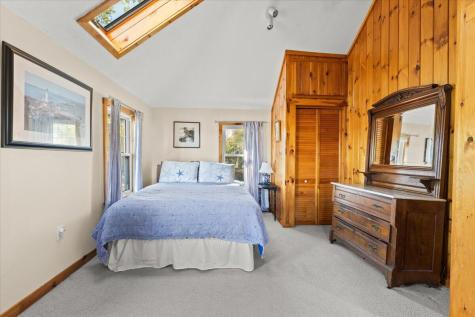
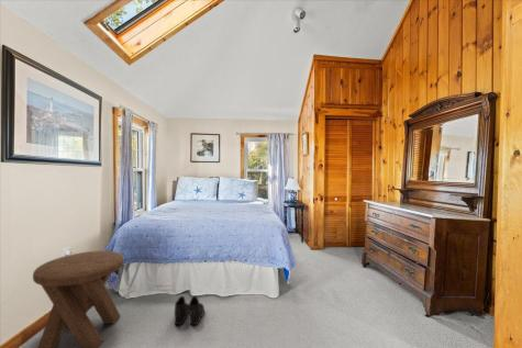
+ boots (189, 305)
+ music stool (81, 298)
